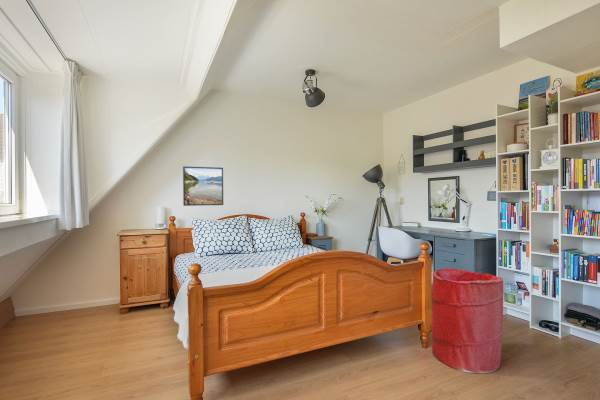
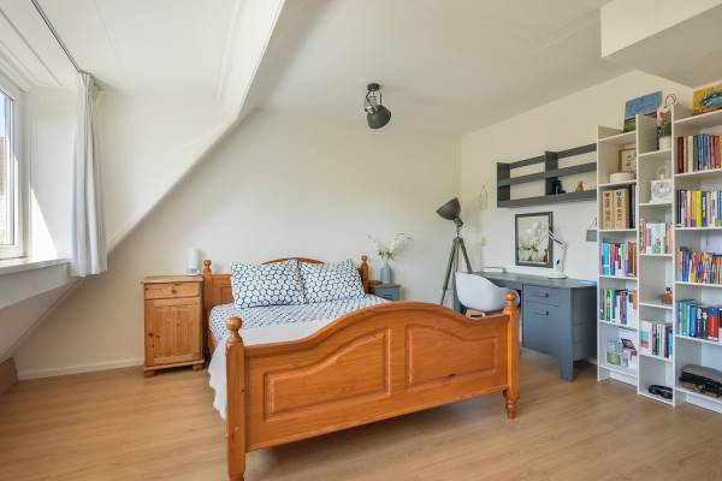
- laundry hamper (466, 314)
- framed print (203, 186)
